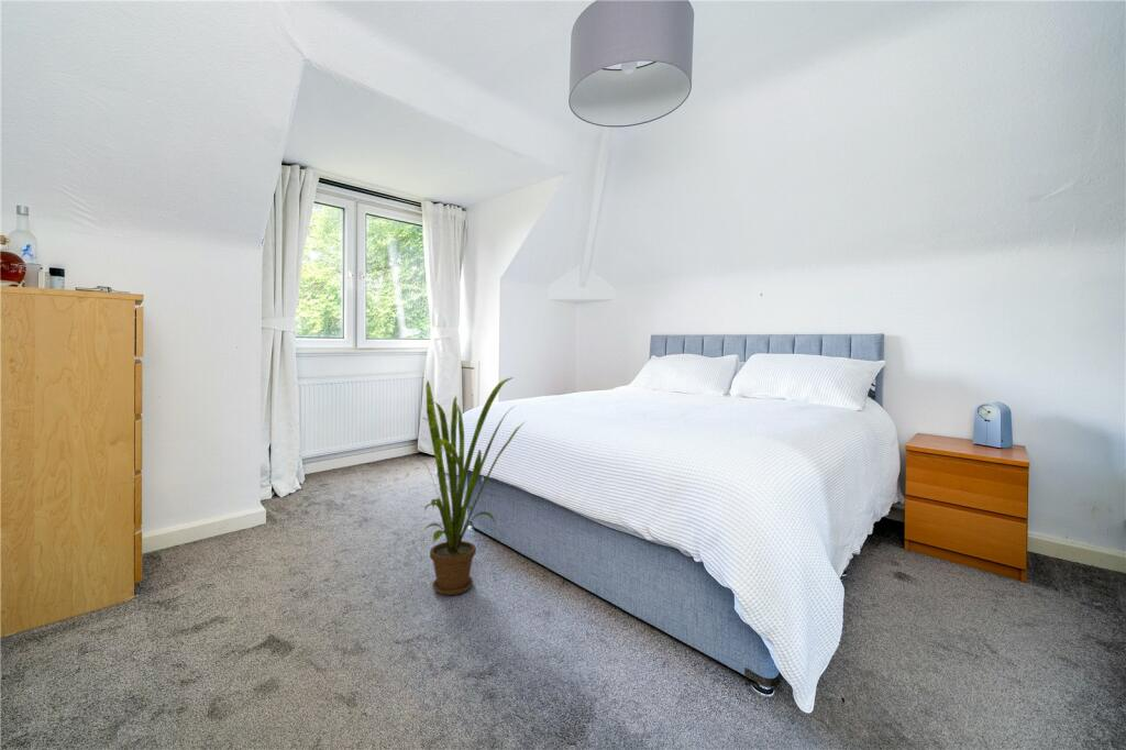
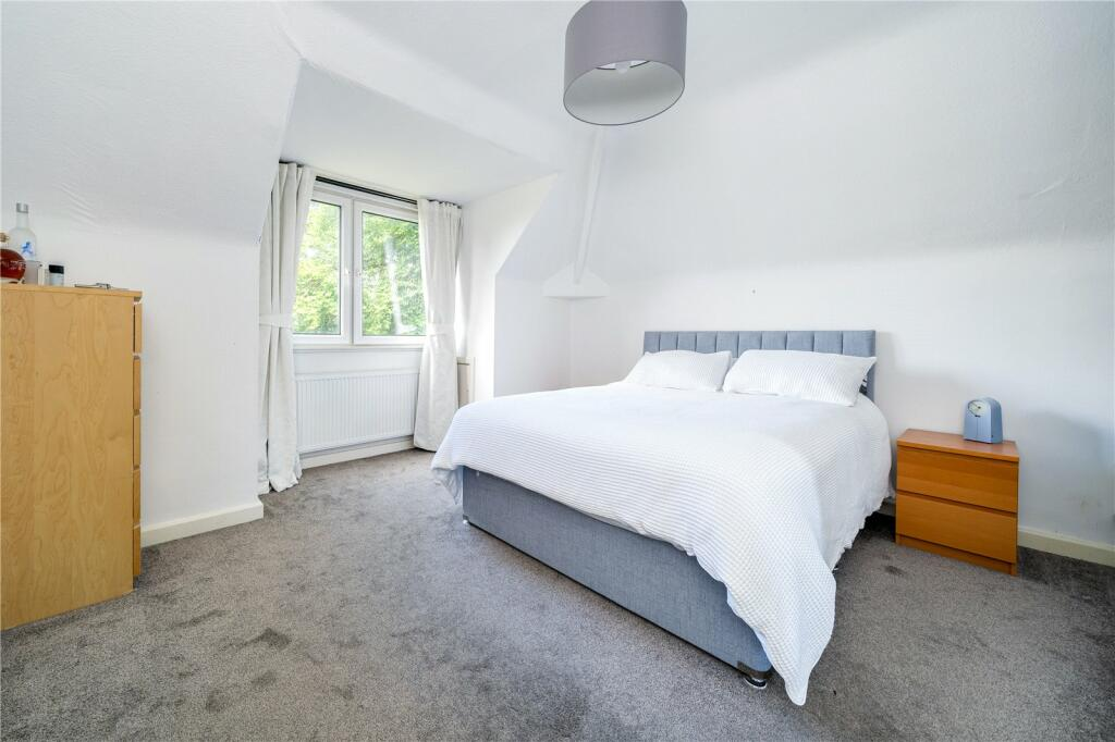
- house plant (461, 479)
